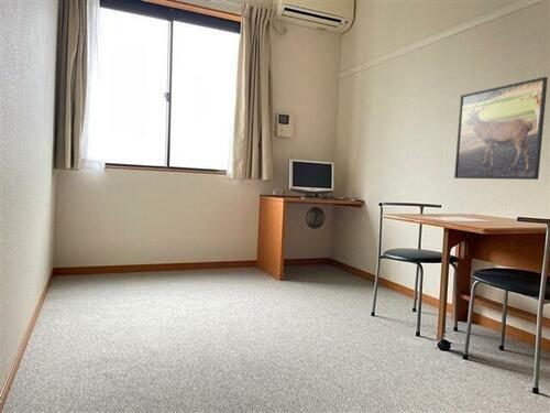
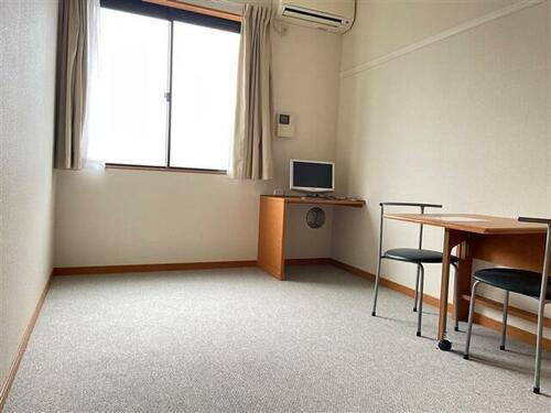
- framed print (495, 133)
